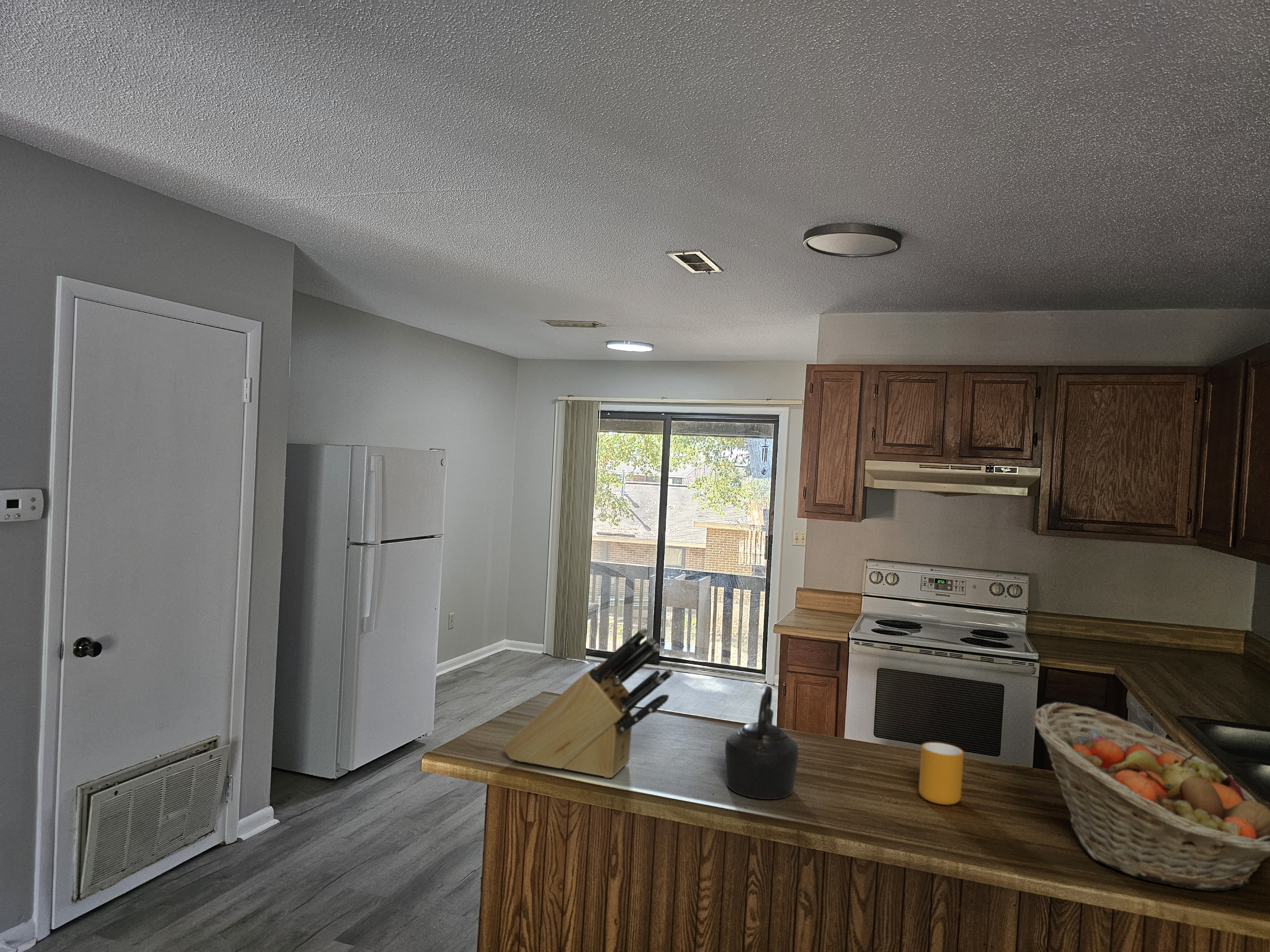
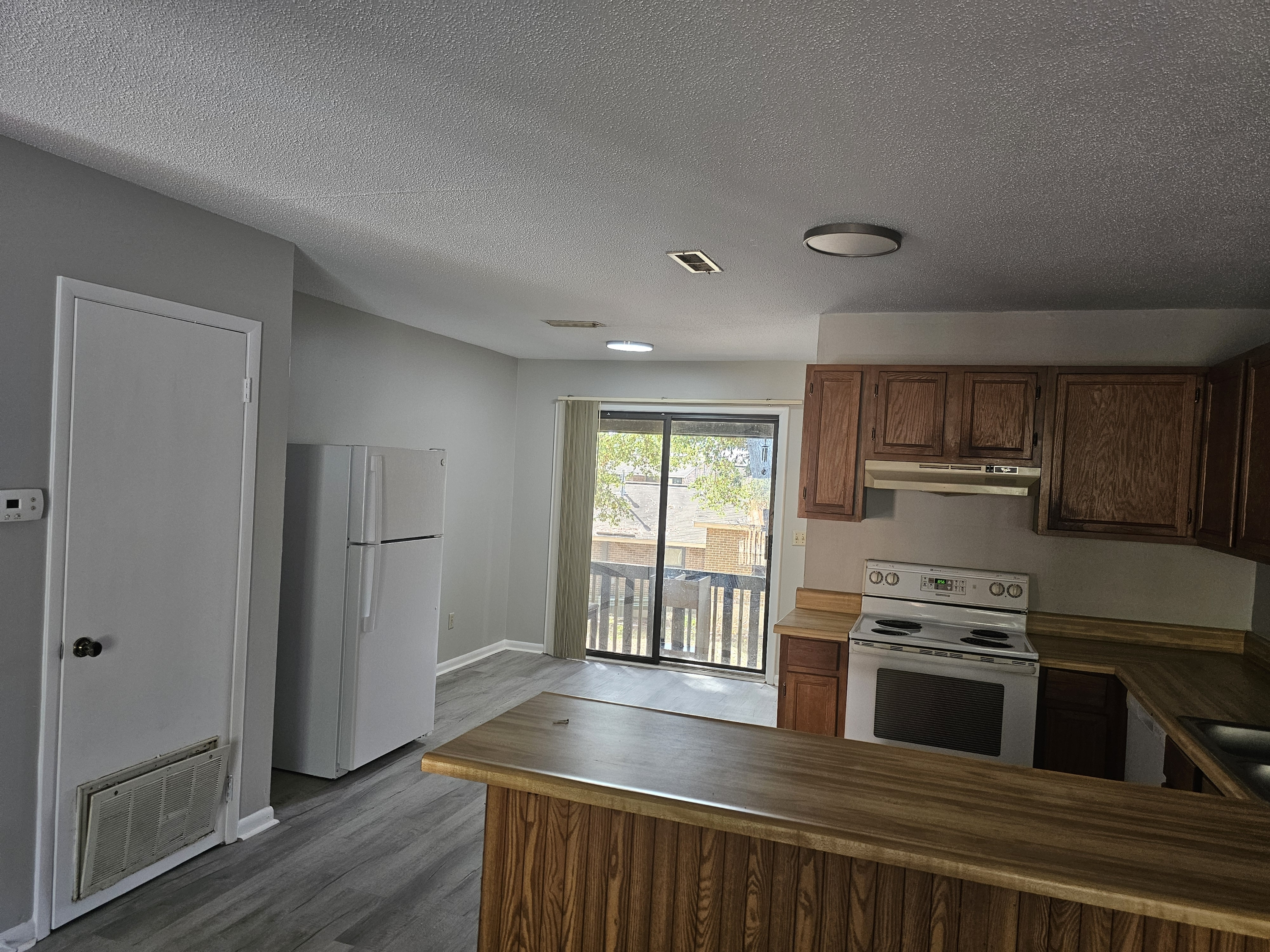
- kettle (764, 732)
- knife block (589, 695)
- mug (941, 771)
- fruit basket (1149, 788)
